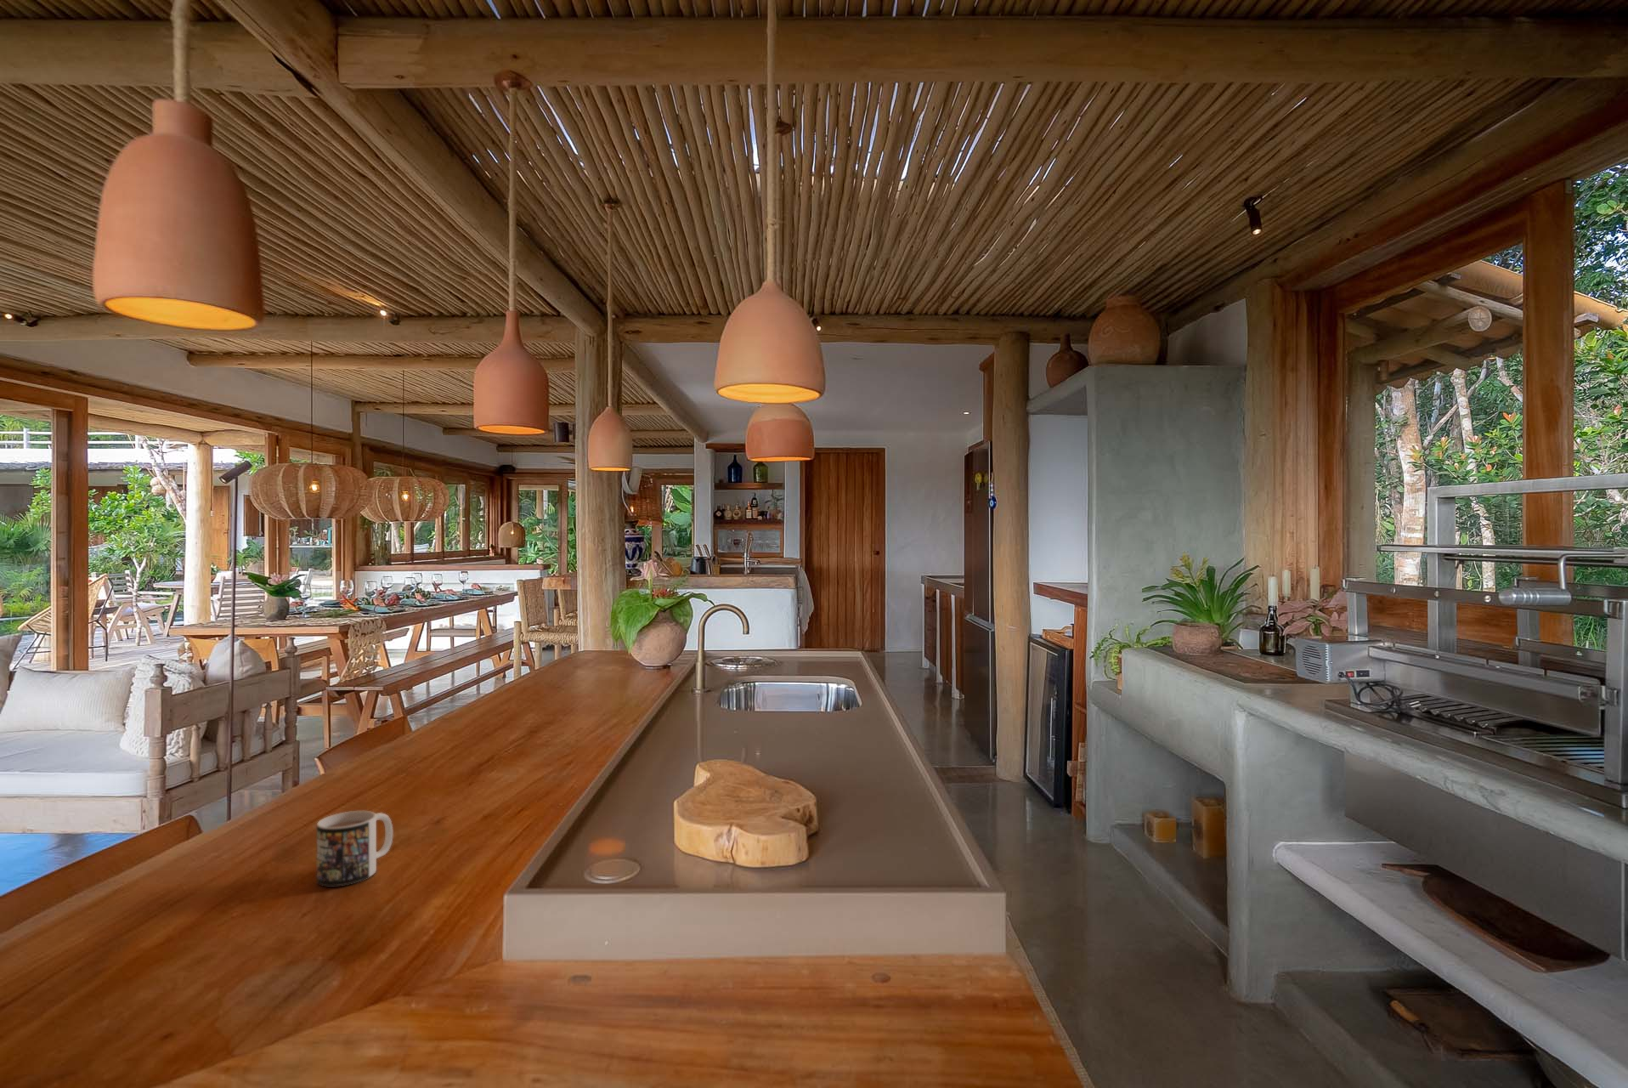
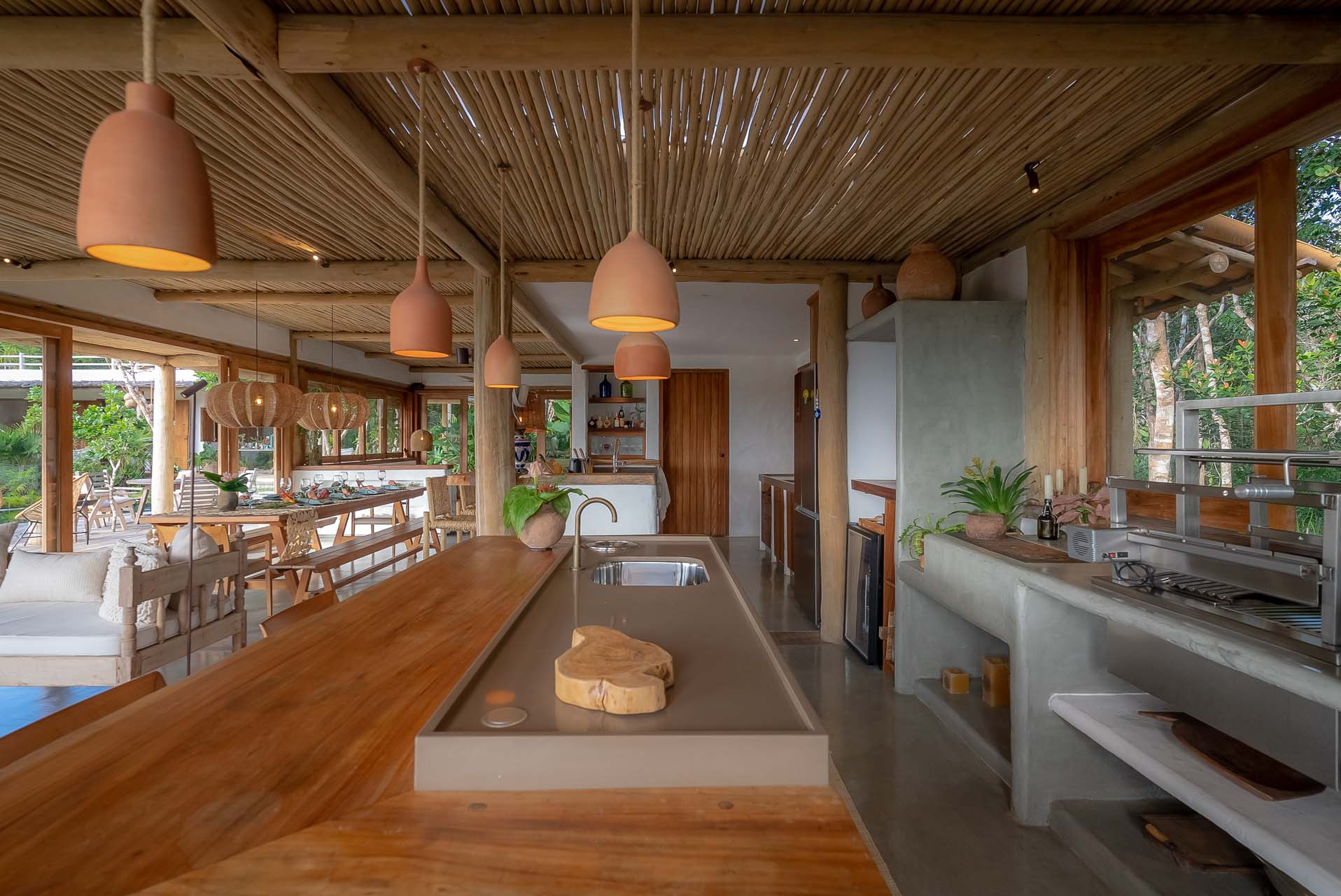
- mug (358, 843)
